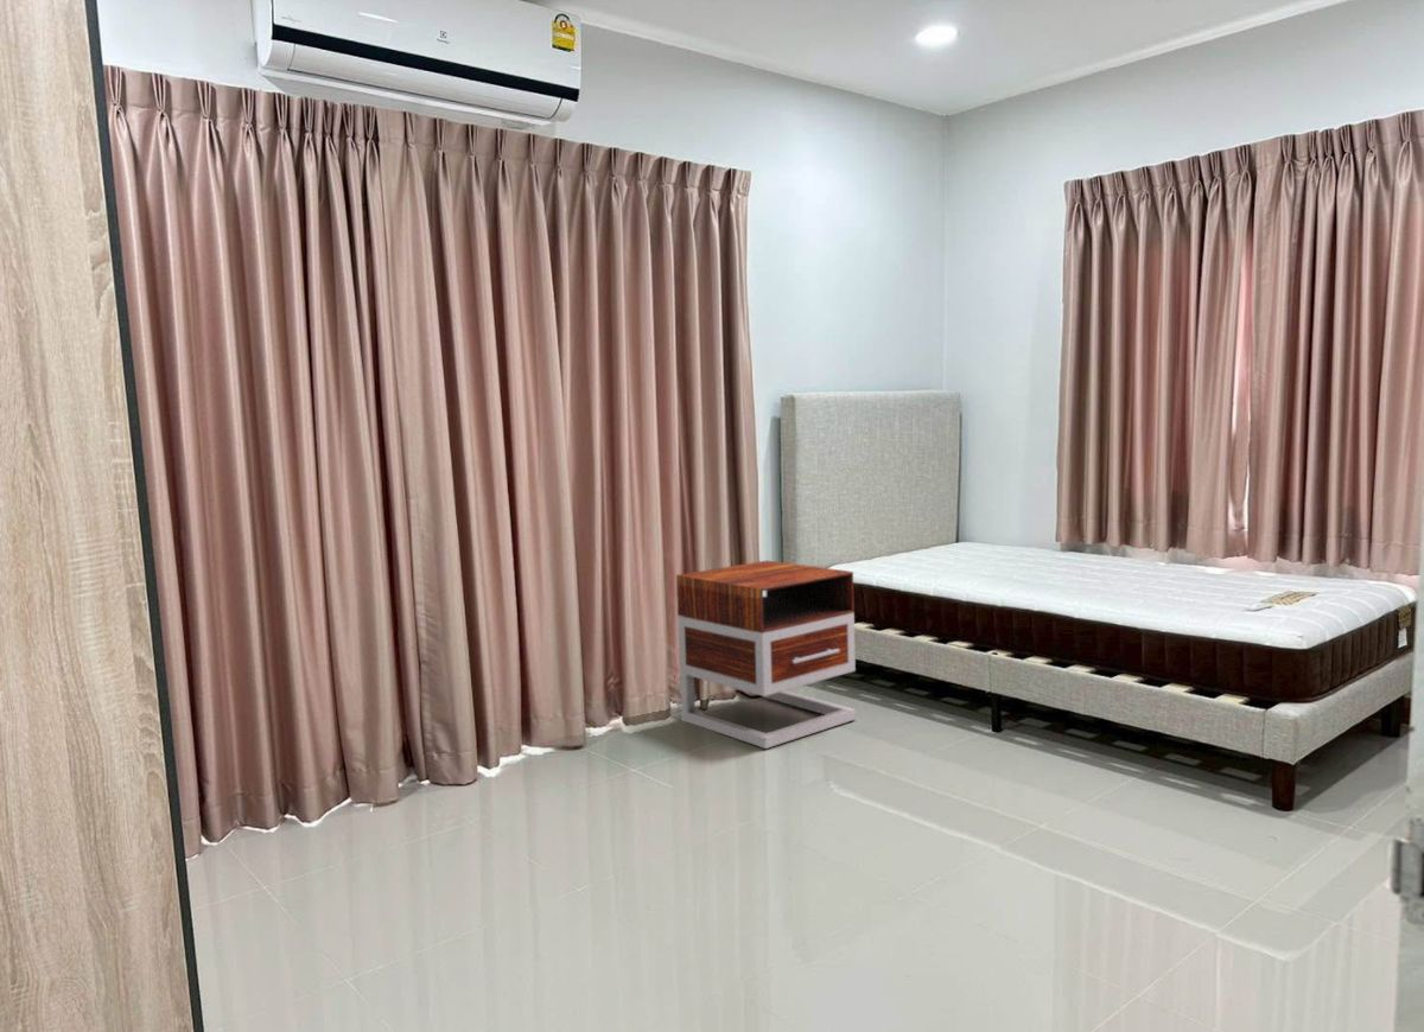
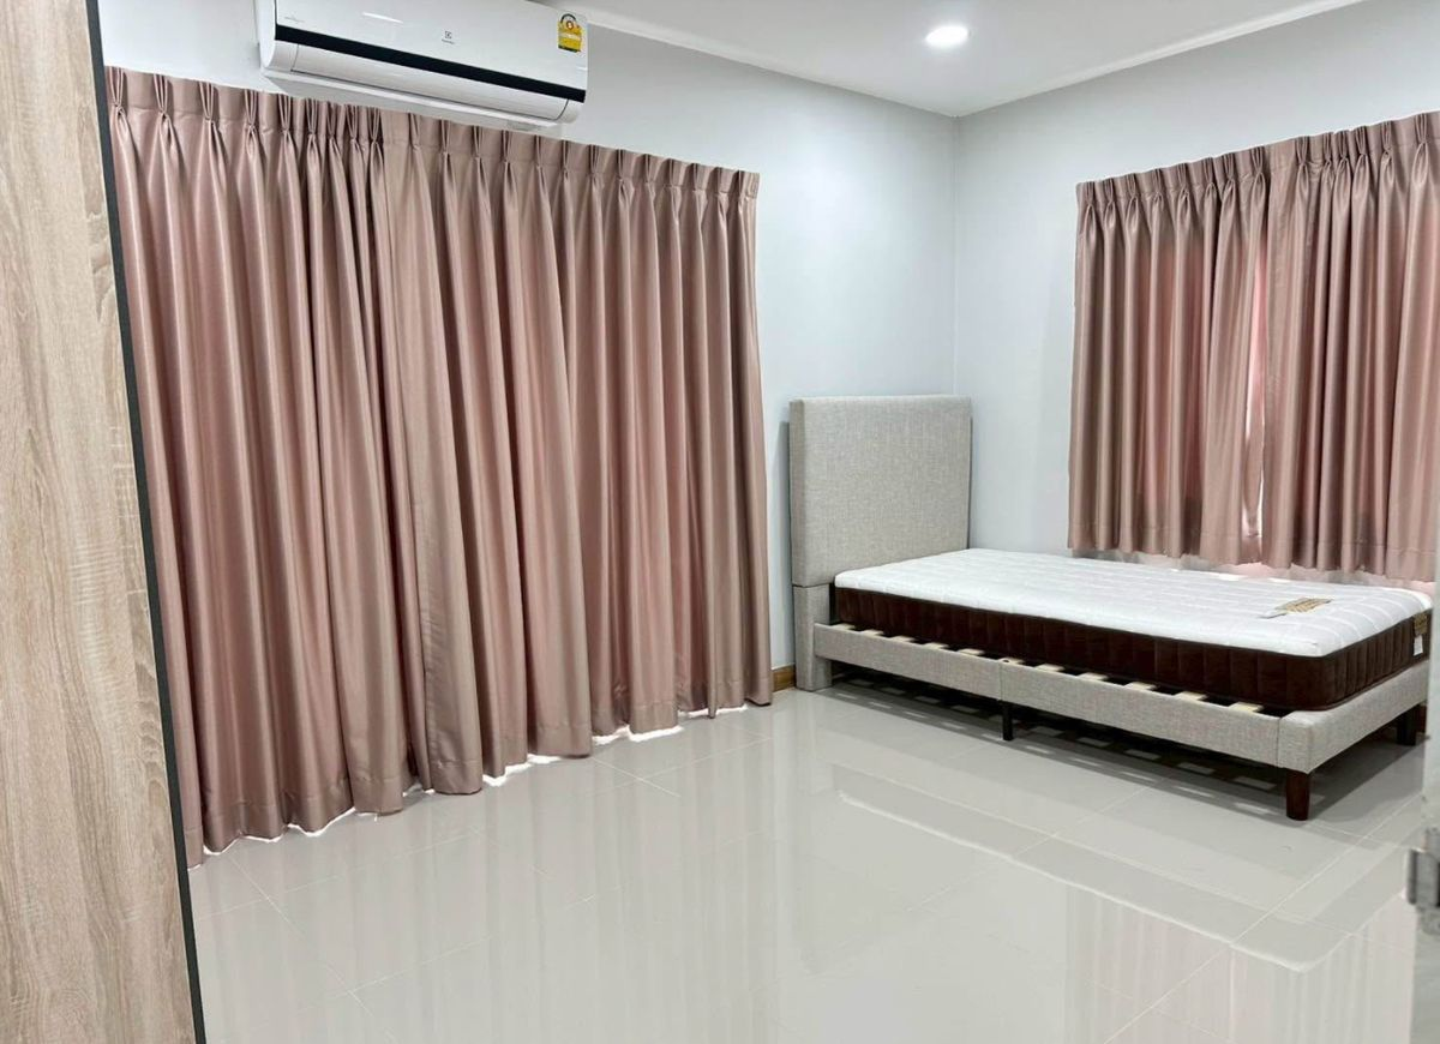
- nightstand (768, 648)
